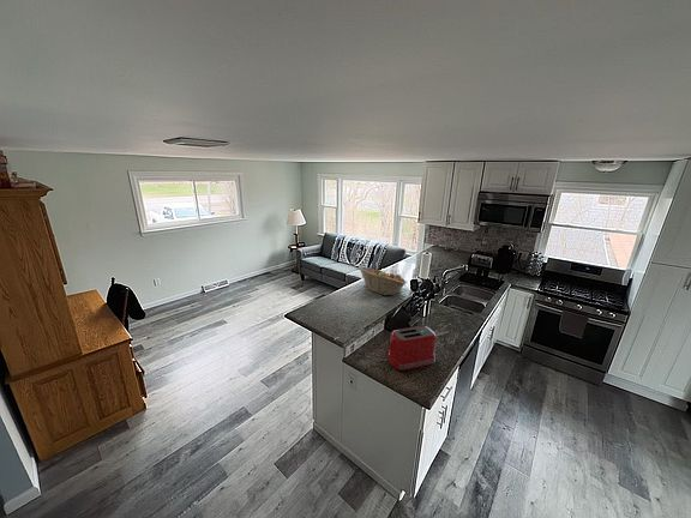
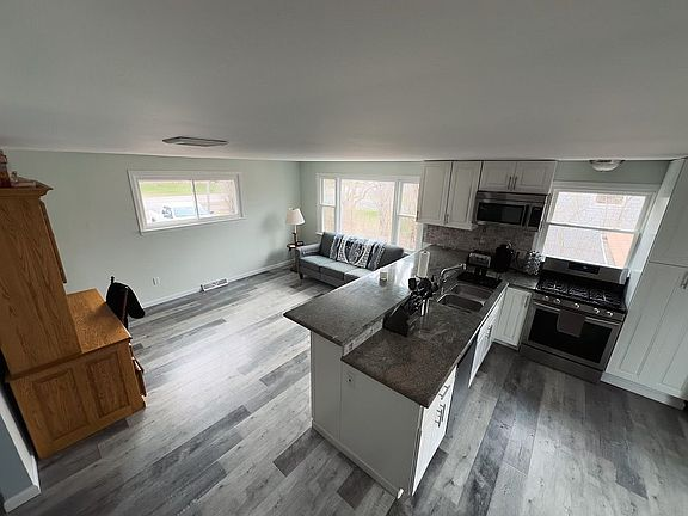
- toaster (411, 345)
- fruit basket (381, 278)
